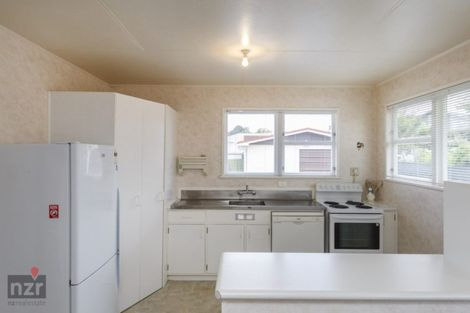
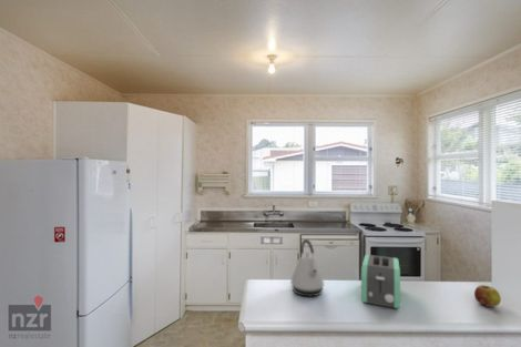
+ toaster (380, 278)
+ fruit (487, 295)
+ kettle (307, 265)
